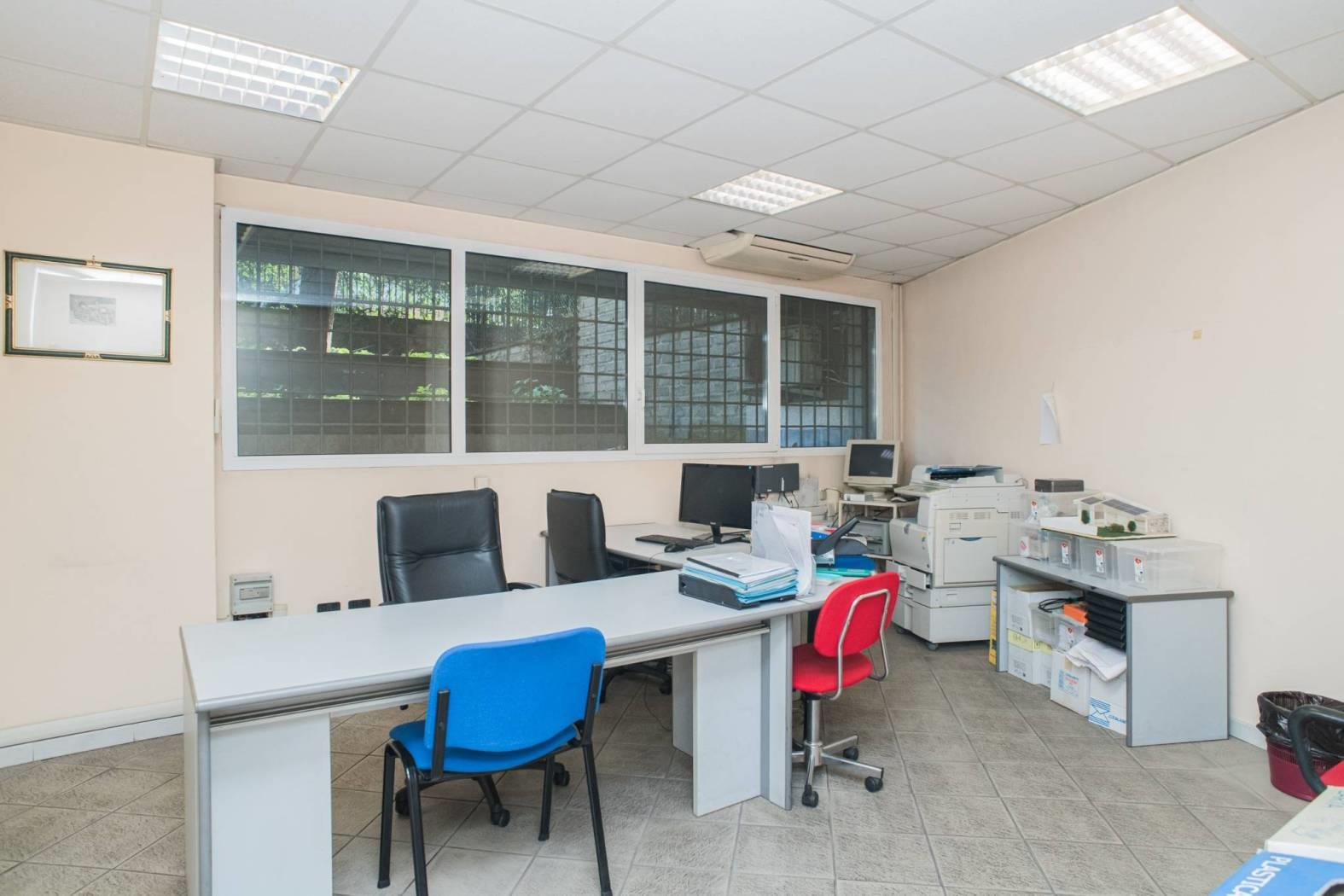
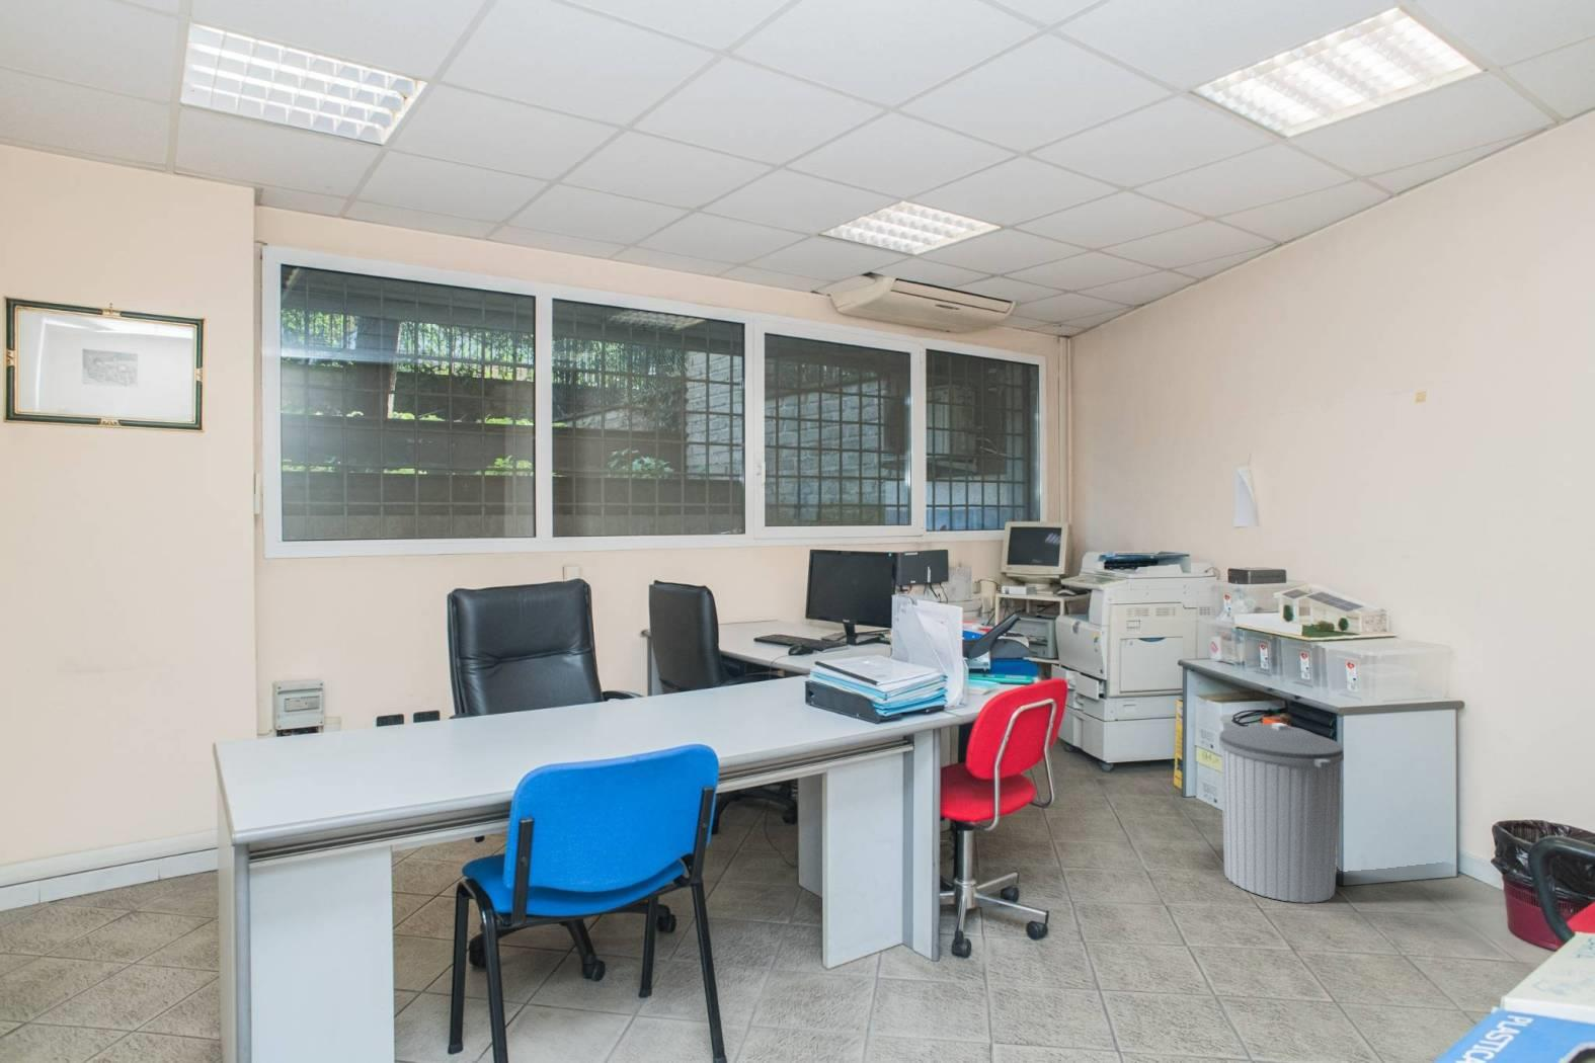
+ trash can (1279, 803)
